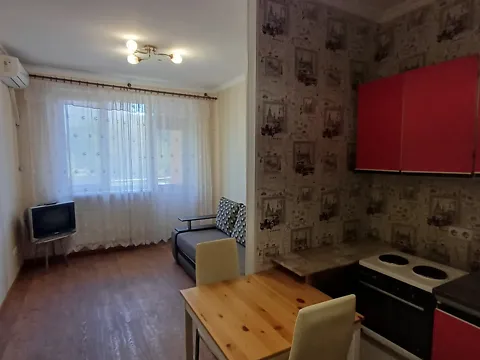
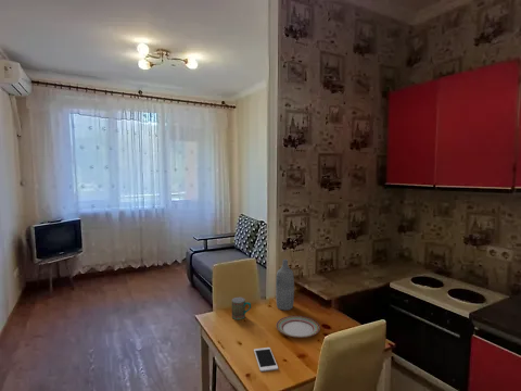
+ cell phone (265, 358)
+ bottle (284, 283)
+ mug (241, 308)
+ plate (297, 327)
